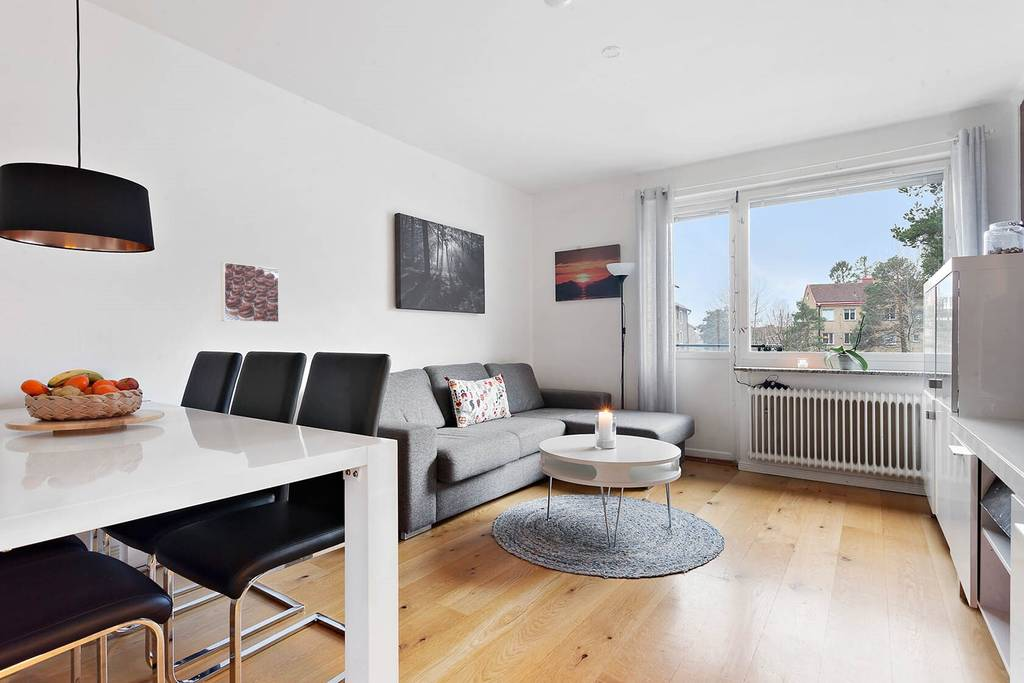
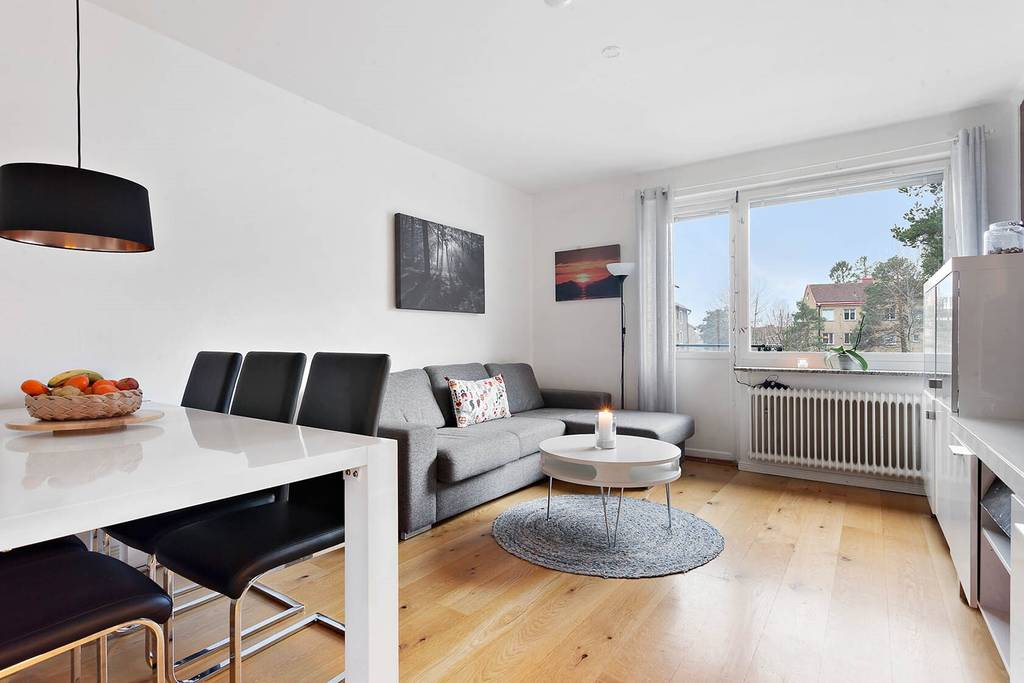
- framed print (251, 293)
